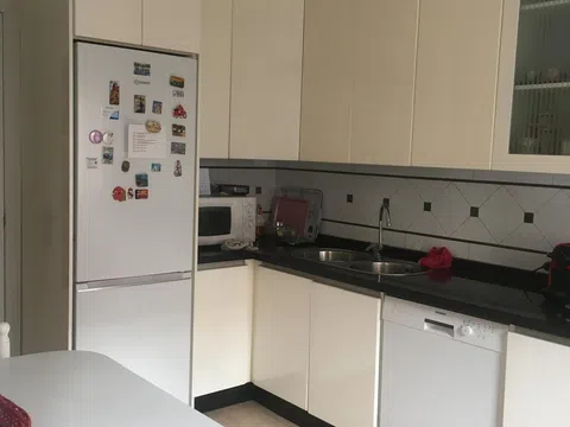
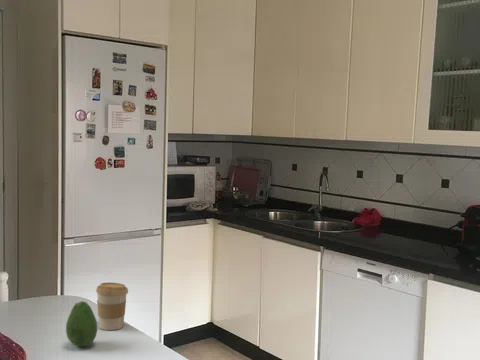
+ fruit (81, 323)
+ coffee cup (111, 304)
